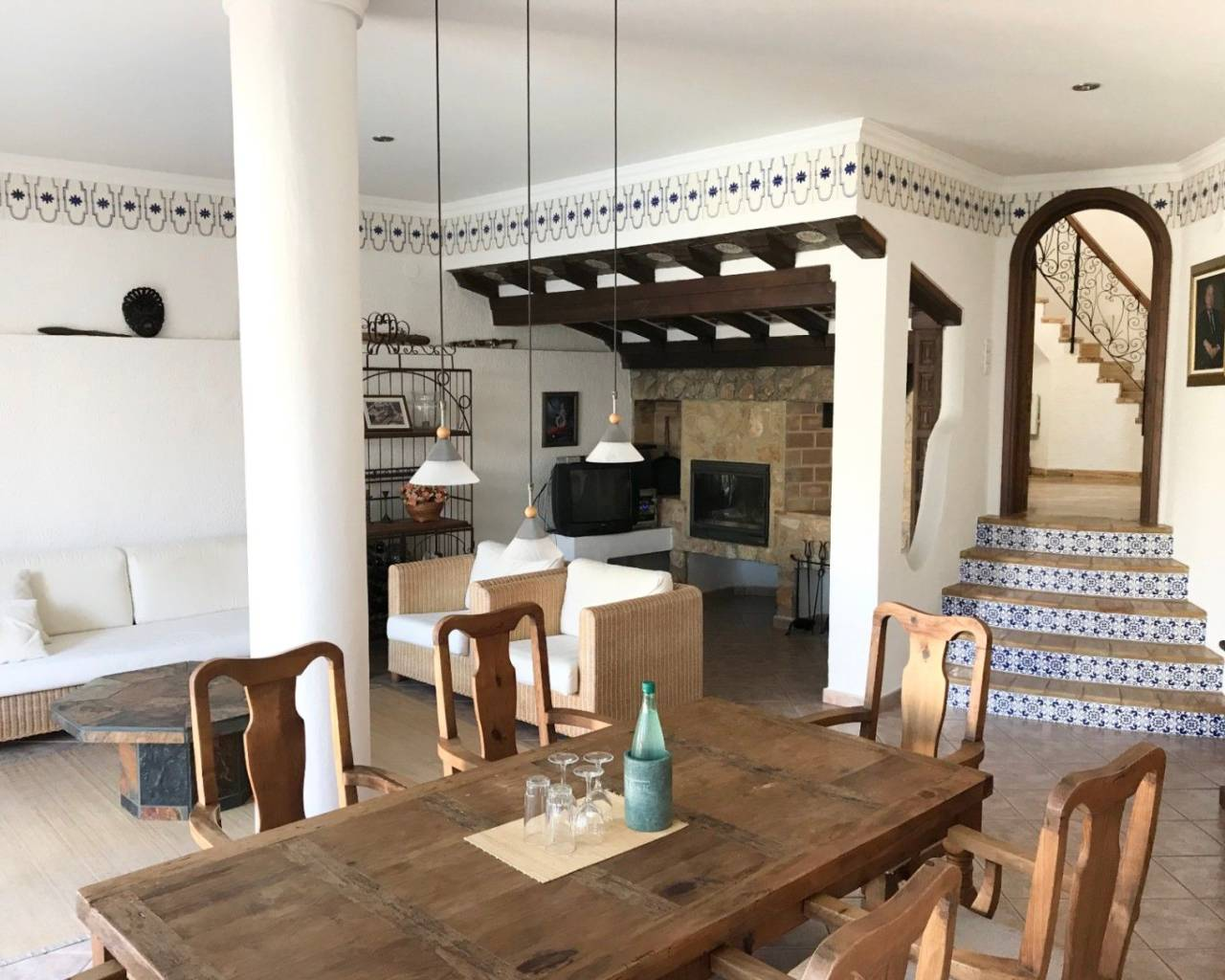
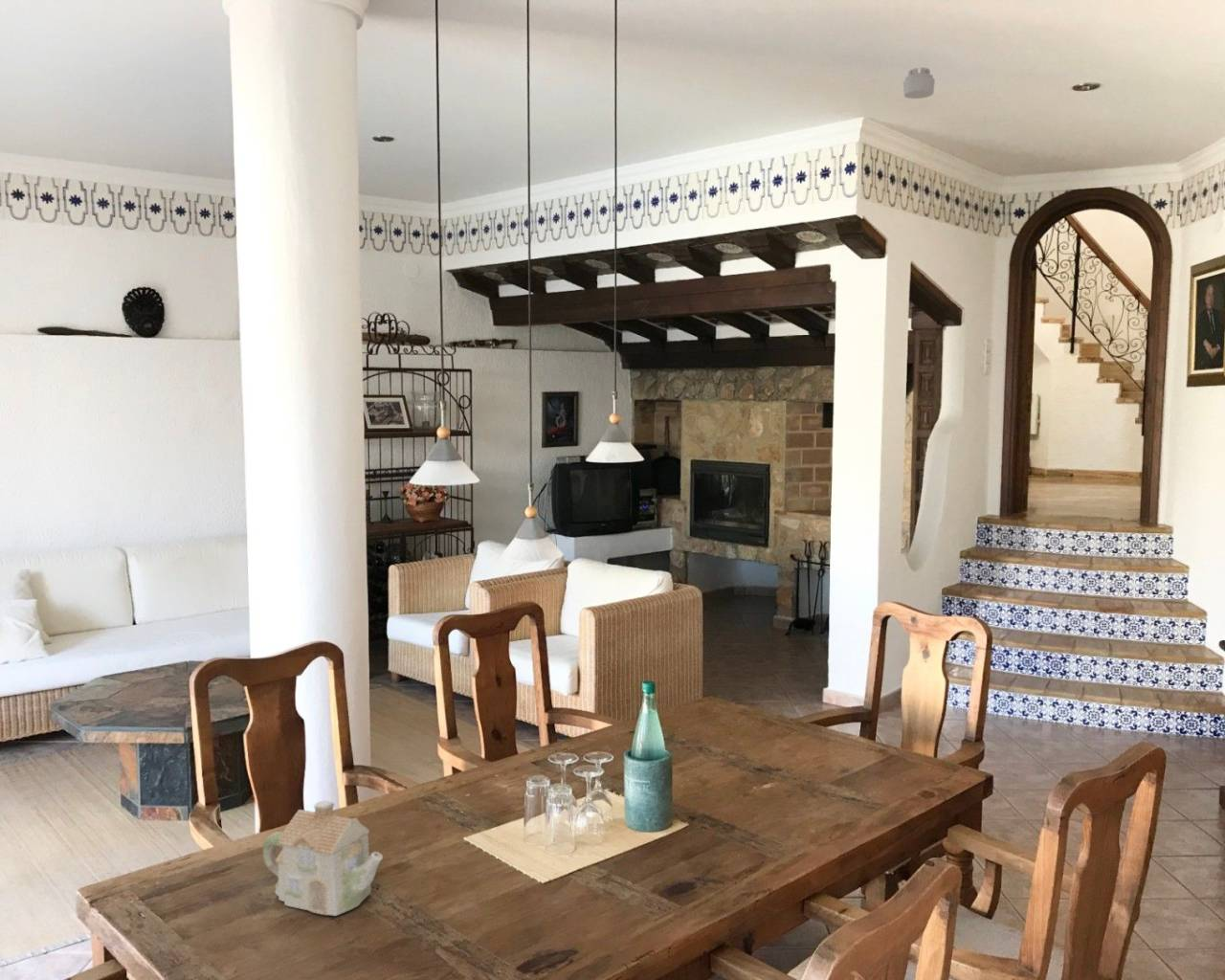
+ smoke detector (919, 82)
+ teapot (323, 849)
